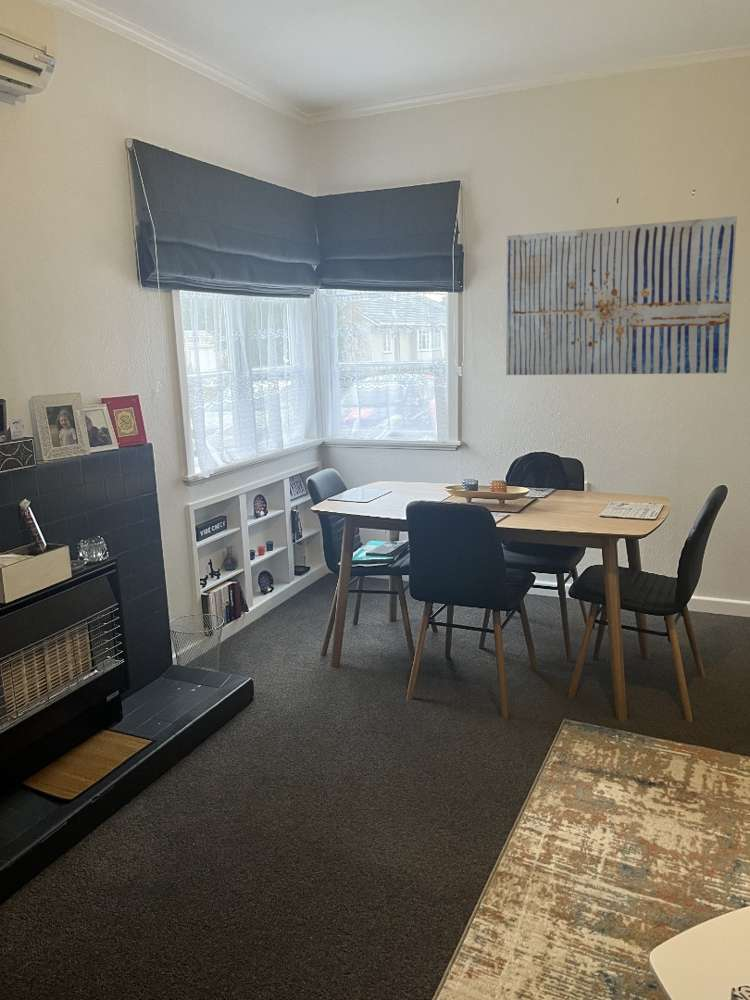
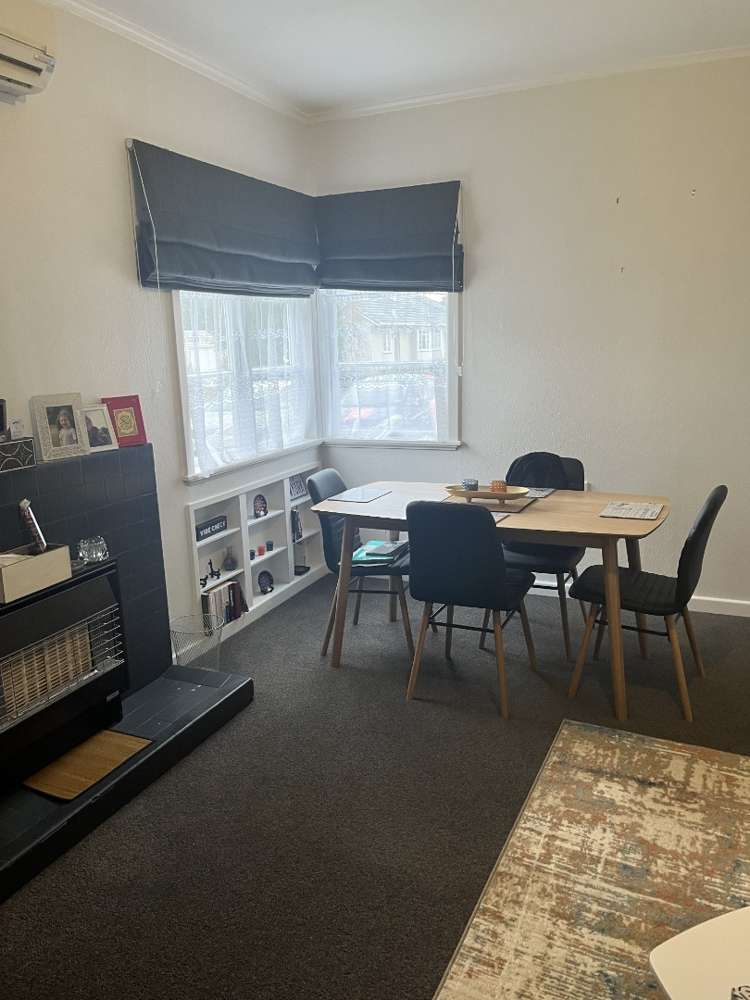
- wall art (612, 301)
